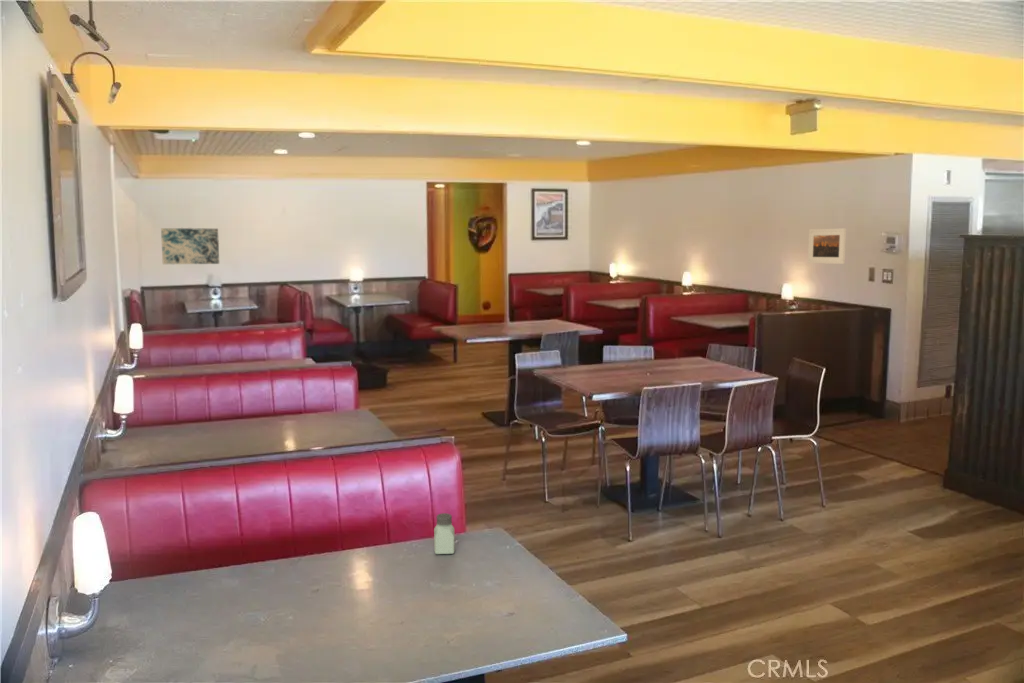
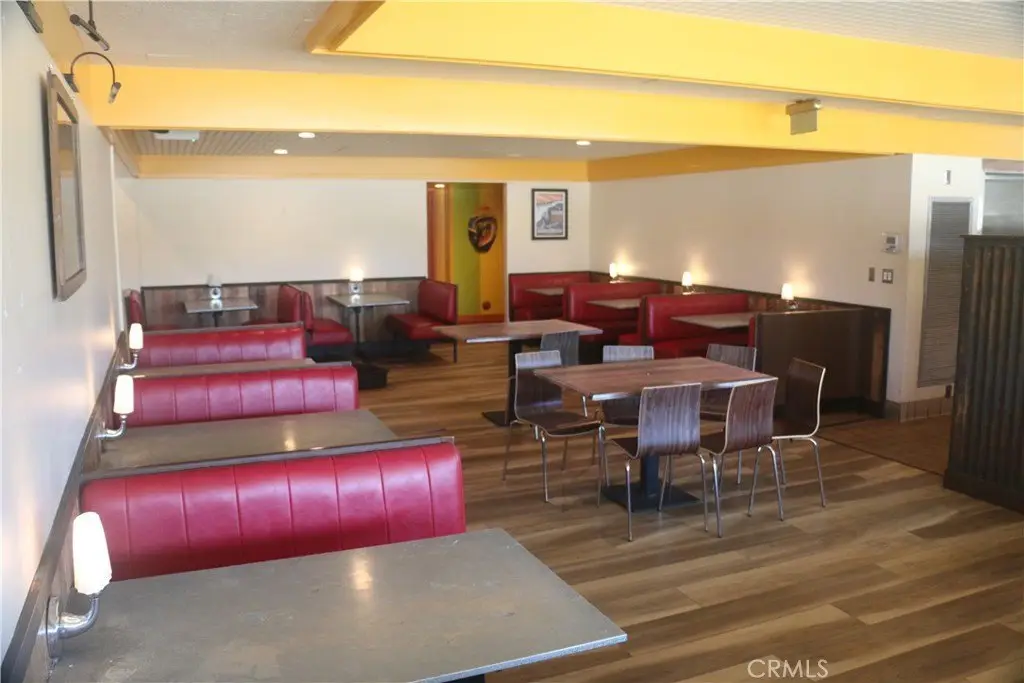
- saltshaker (444, 533)
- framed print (826, 246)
- wall art (190, 246)
